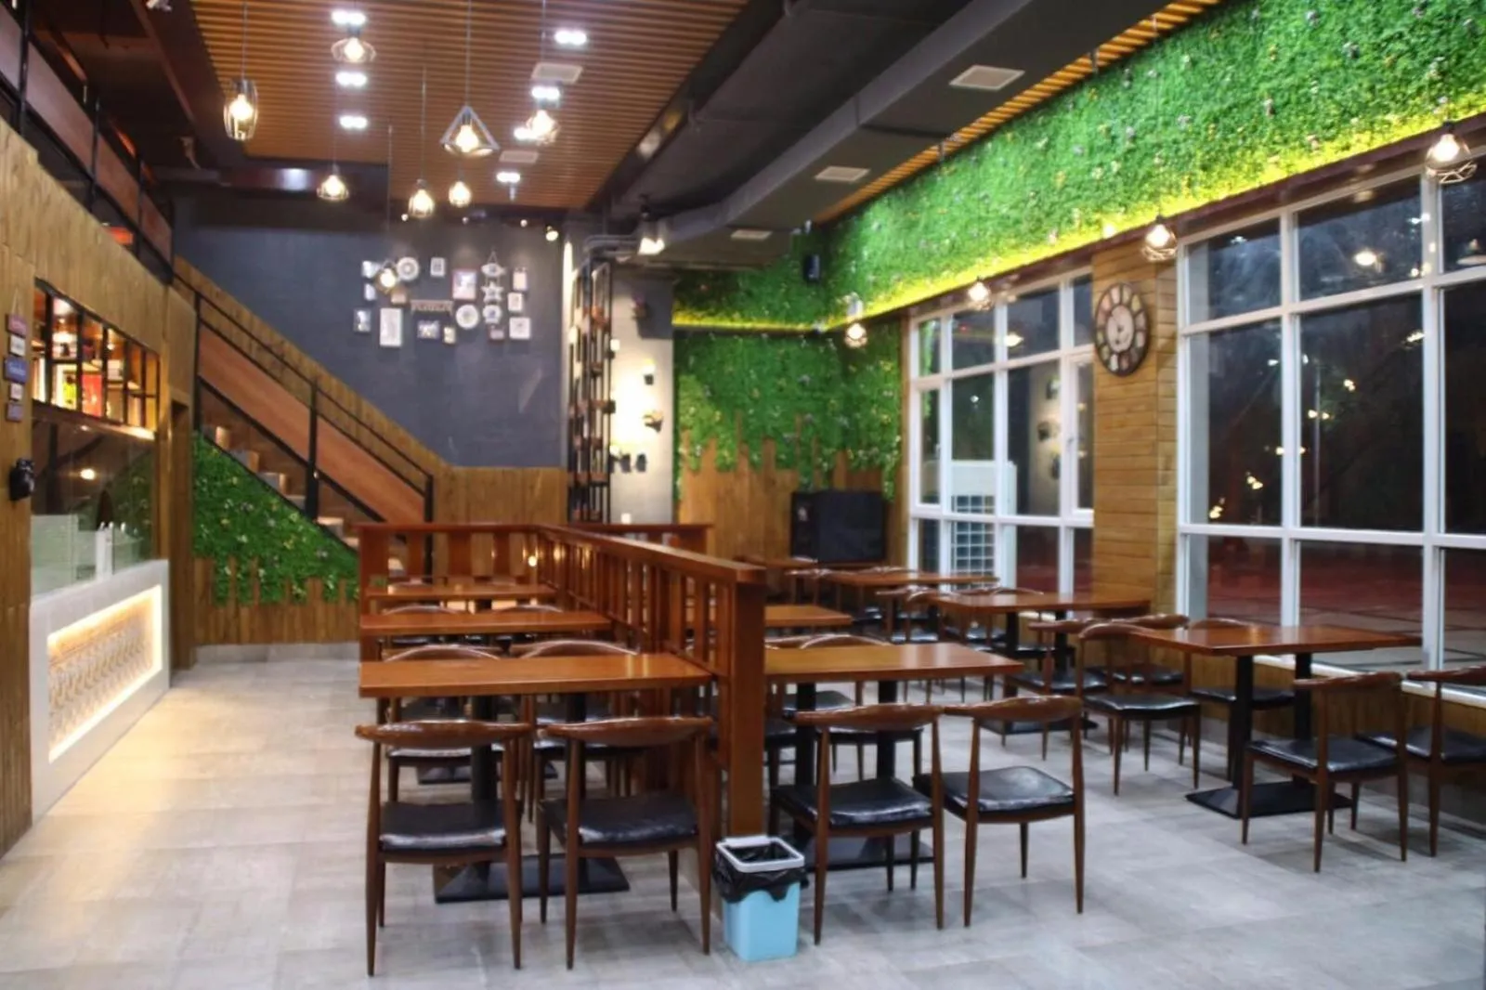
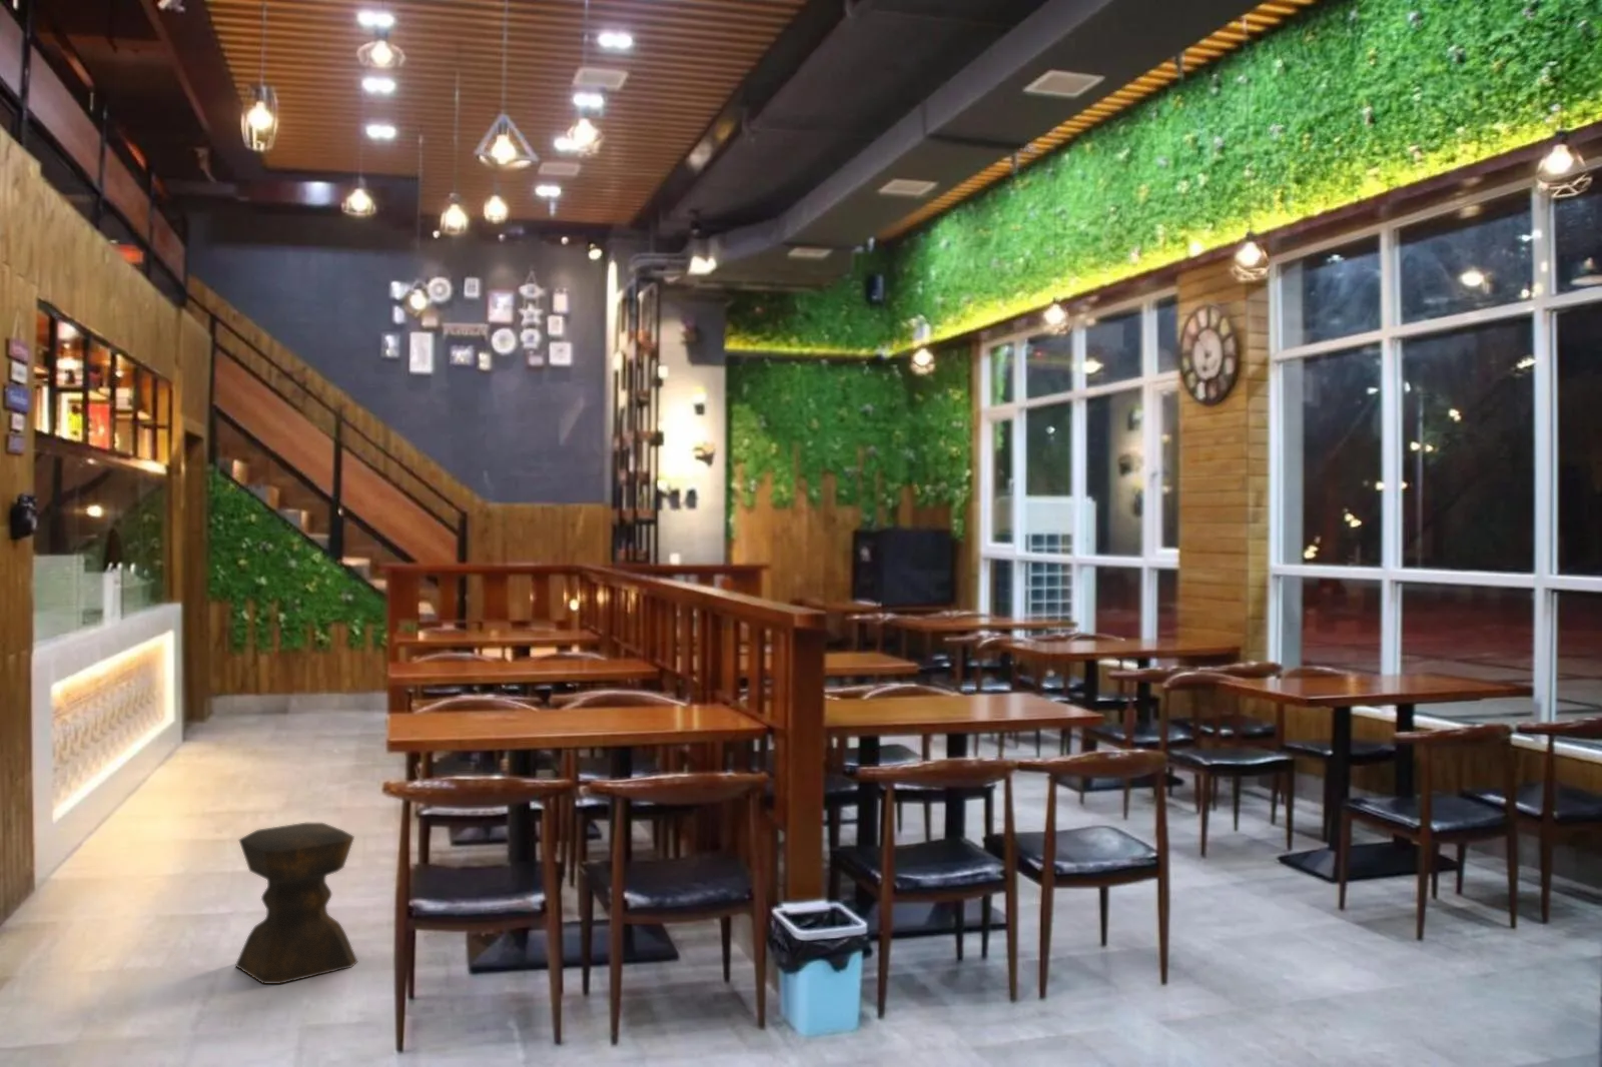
+ stool (297, 898)
